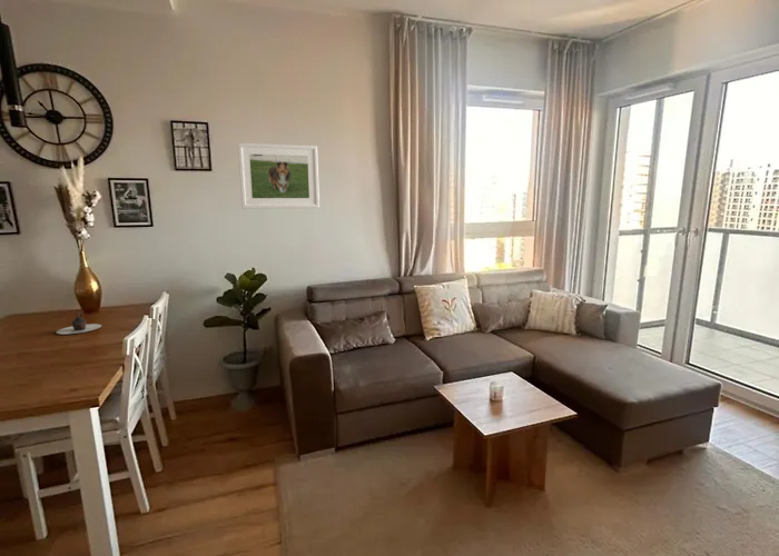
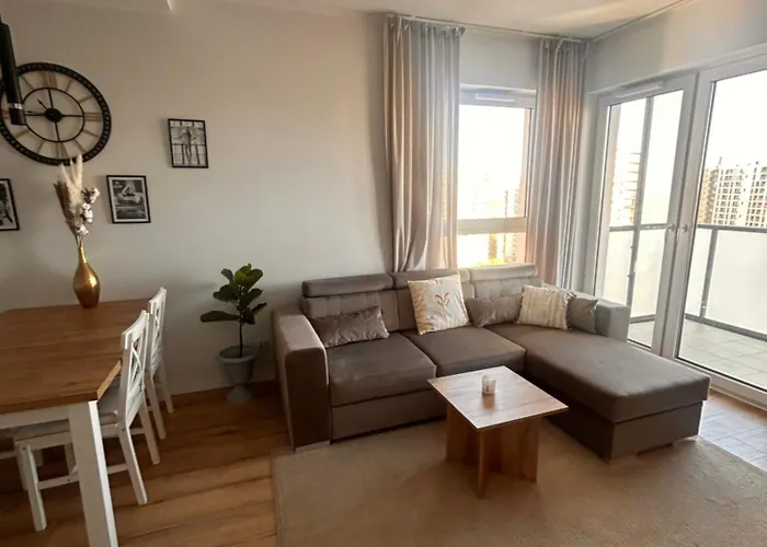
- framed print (279, 176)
- teapot (78, 320)
